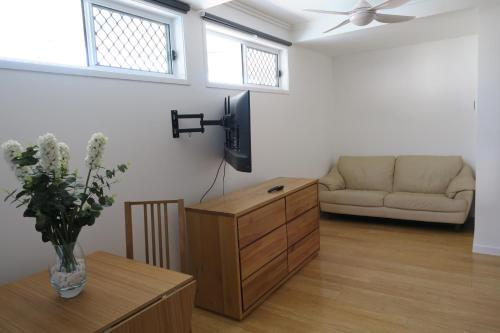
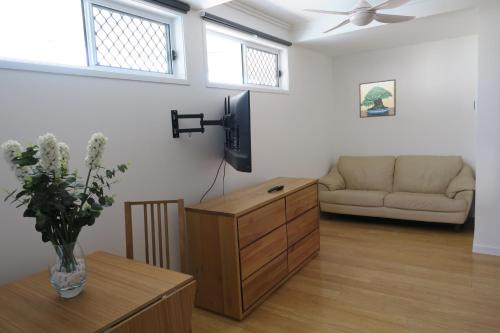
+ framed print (377, 99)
